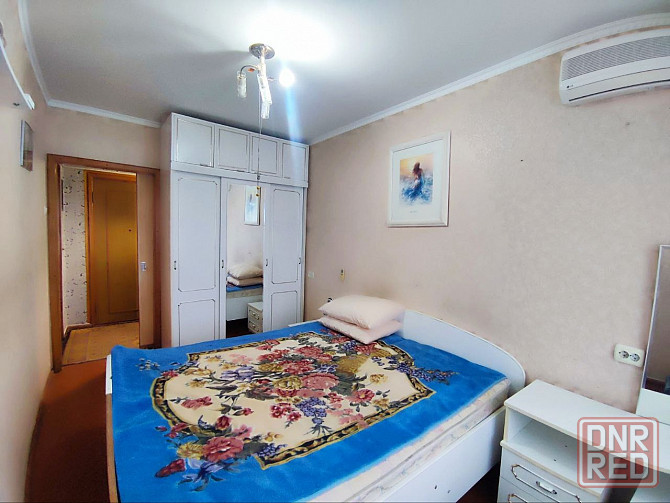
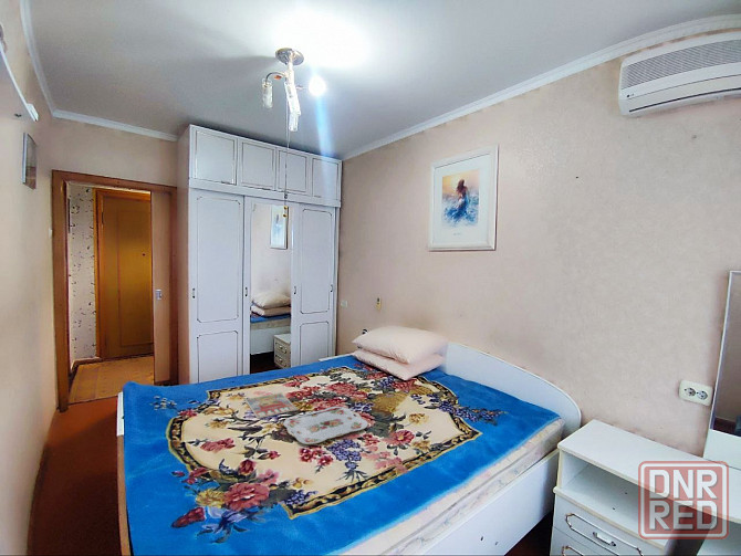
+ magazine (270, 403)
+ serving tray (325, 423)
